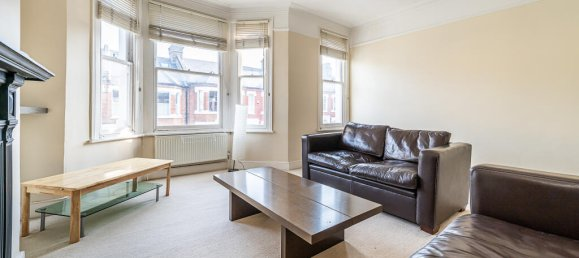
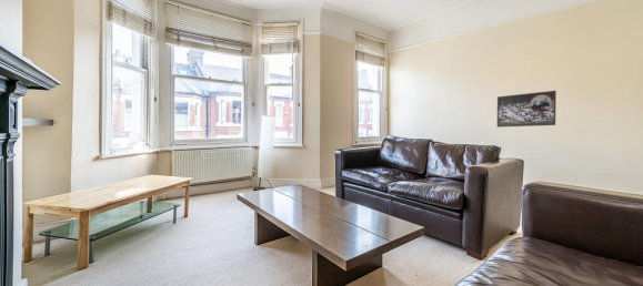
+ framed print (524, 110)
